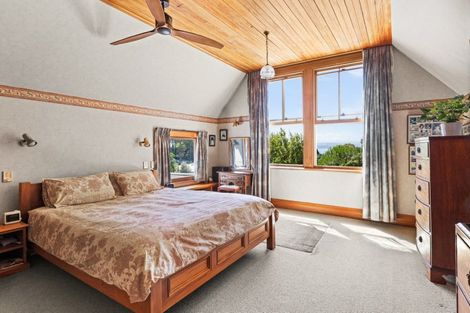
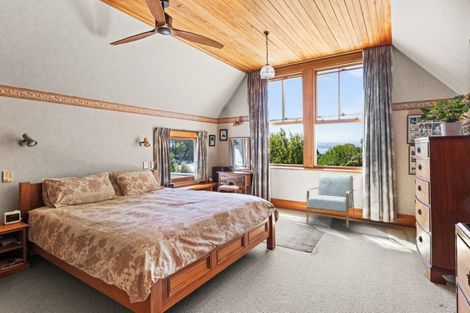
+ chair (331, 197)
